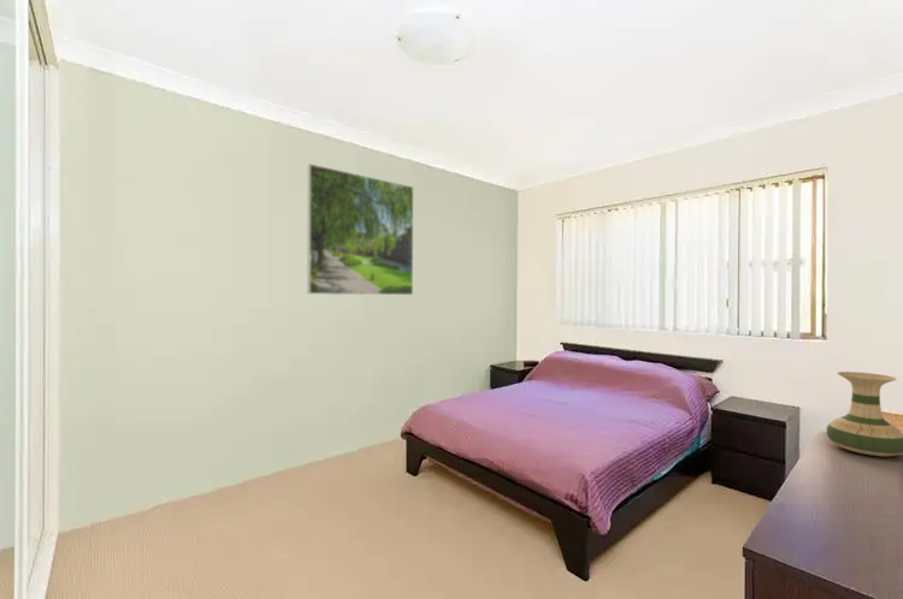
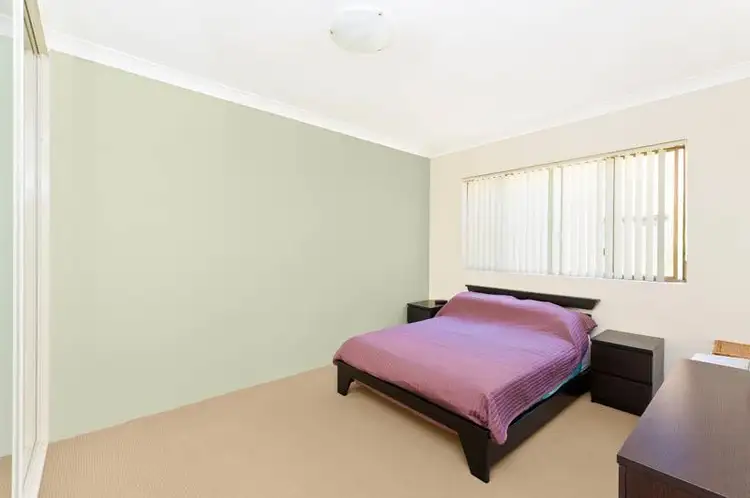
- vase (864, 413)
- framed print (365, 235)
